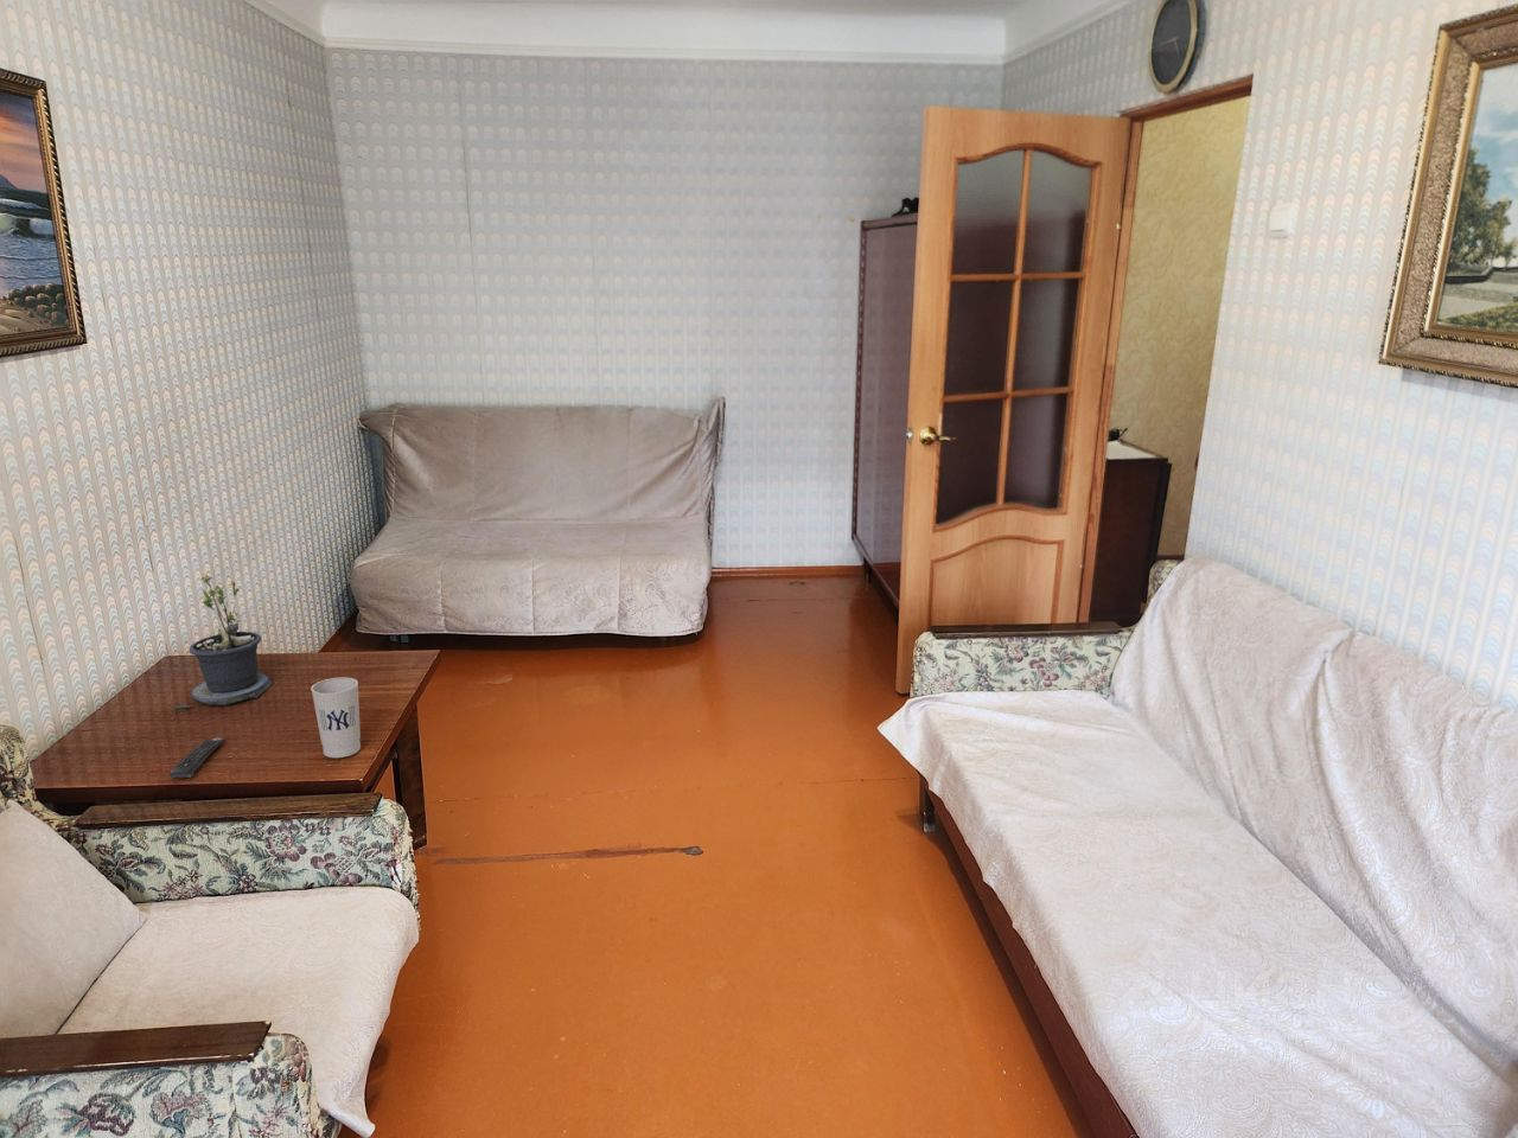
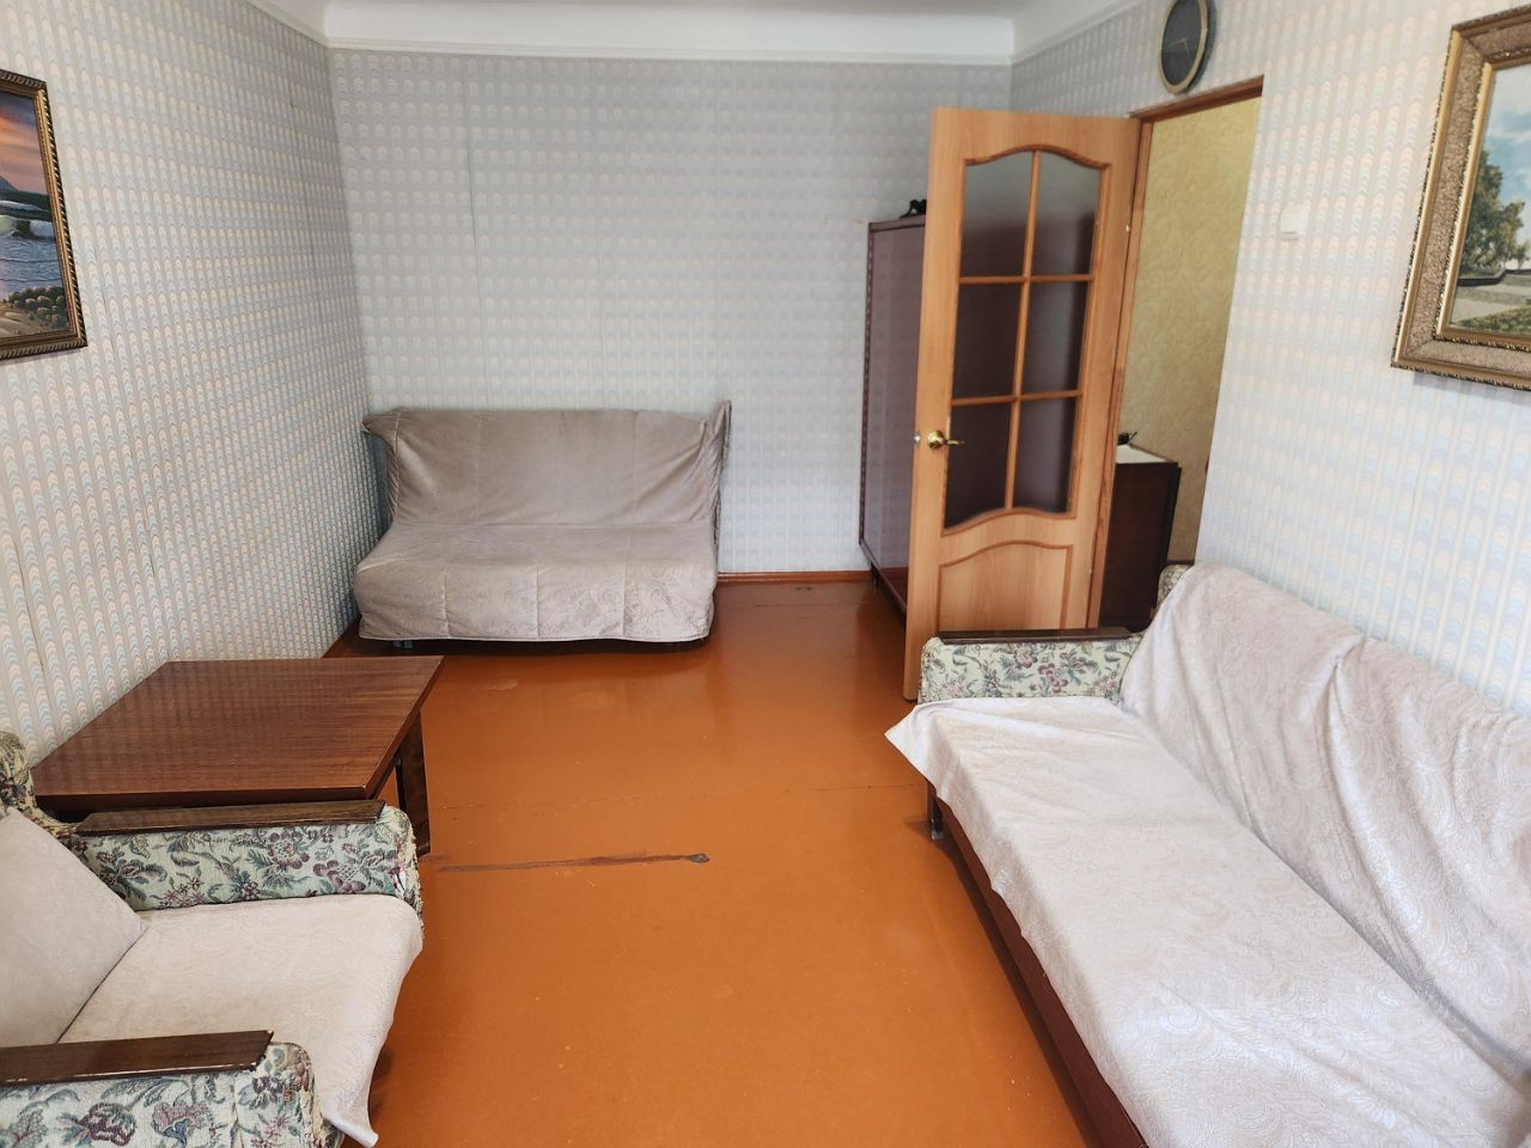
- remote control (200, 755)
- potted plant (220, 632)
- cup (338, 717)
